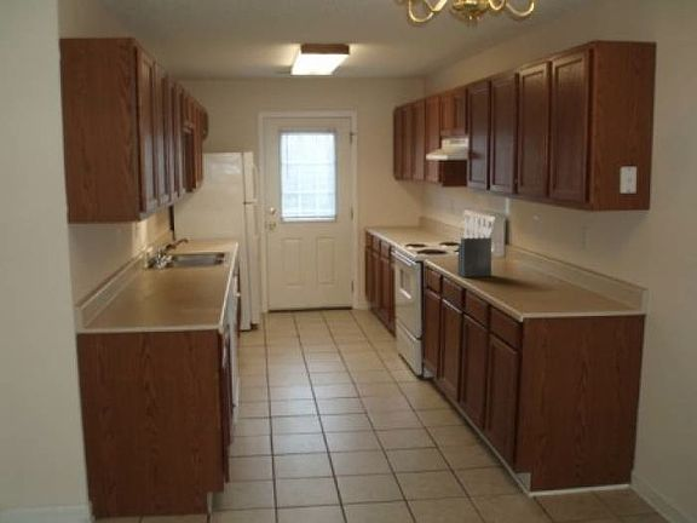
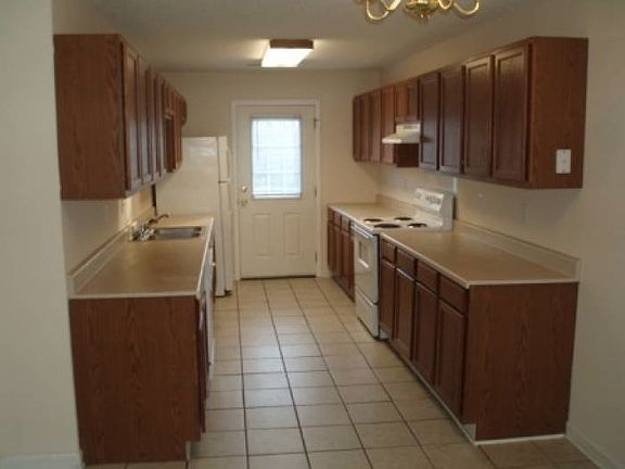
- knife block (473, 246)
